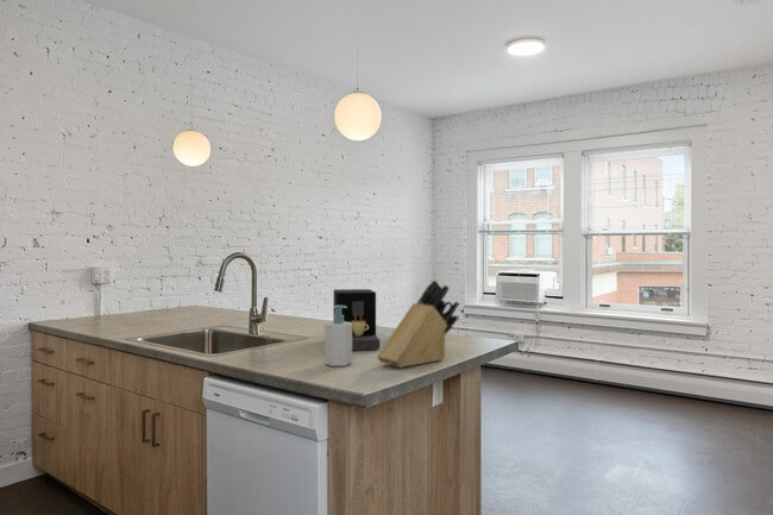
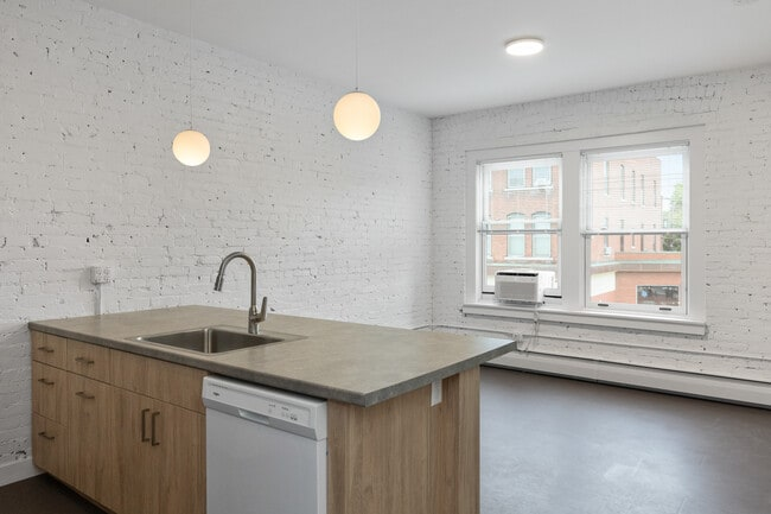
- soap bottle (338, 334)
- knife block (420, 321)
- coffee maker (354, 318)
